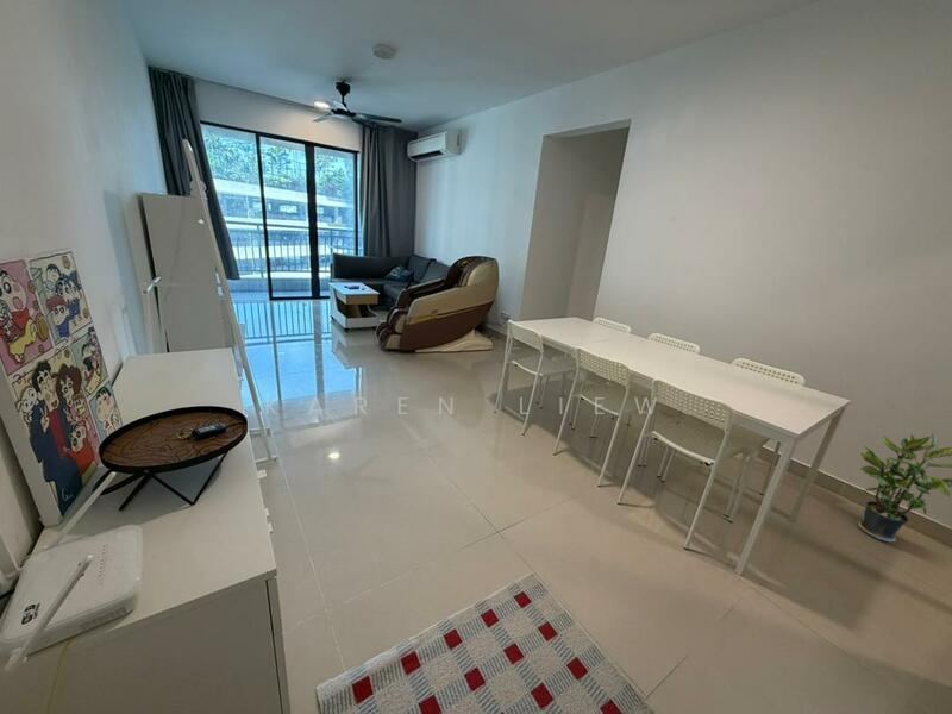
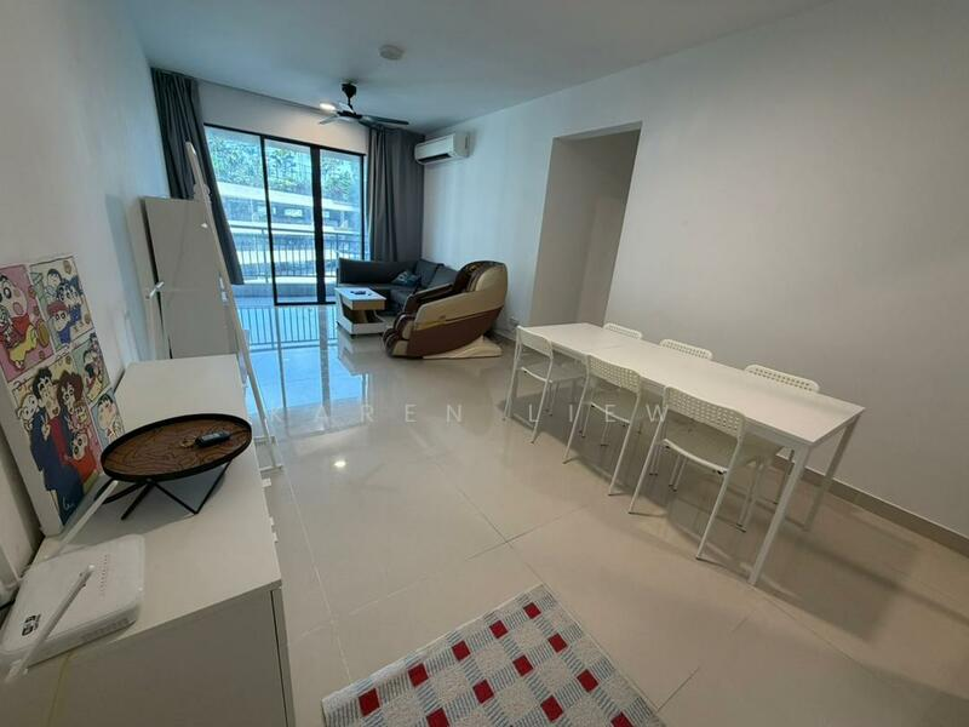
- potted plant (896, 483)
